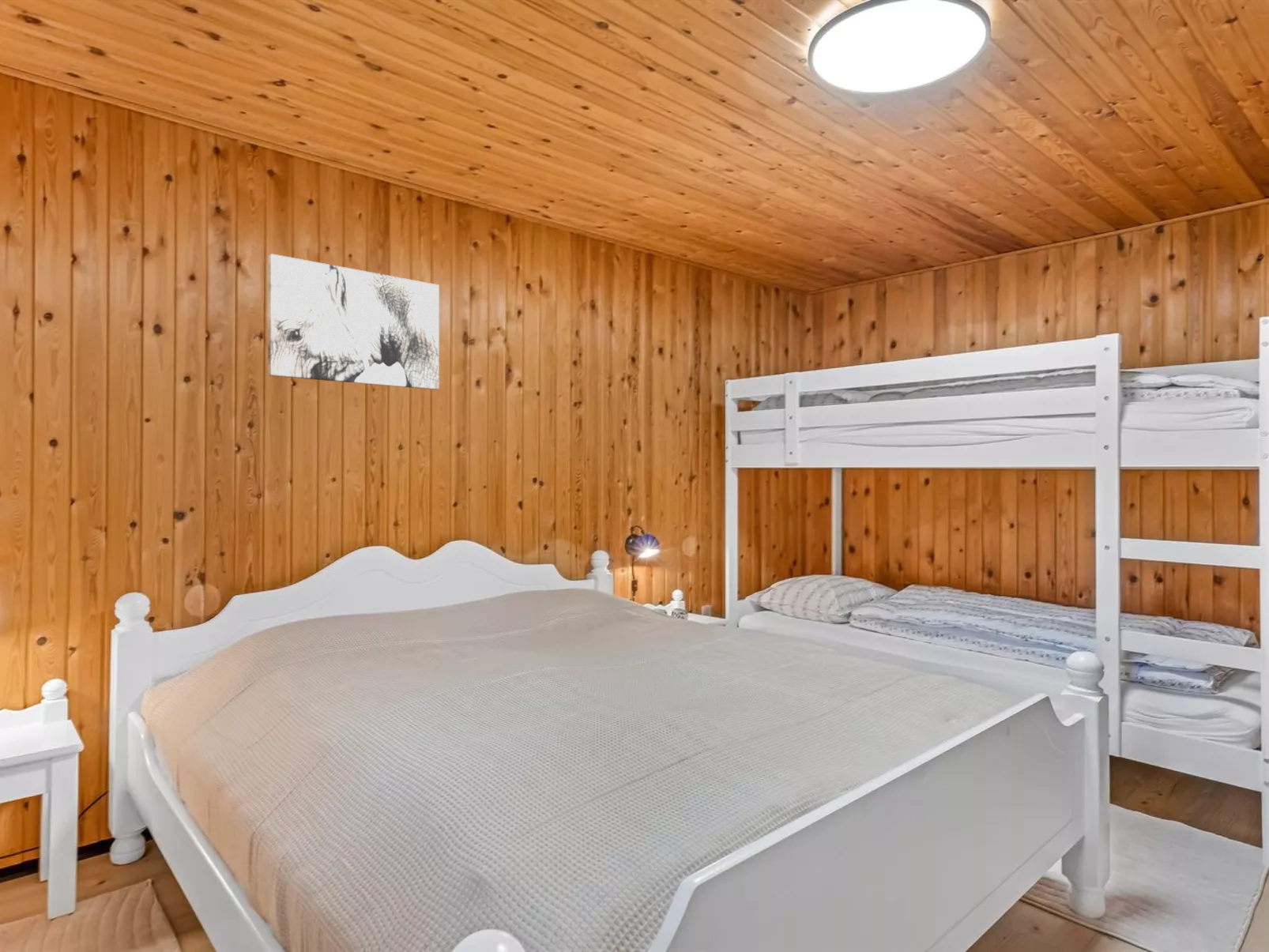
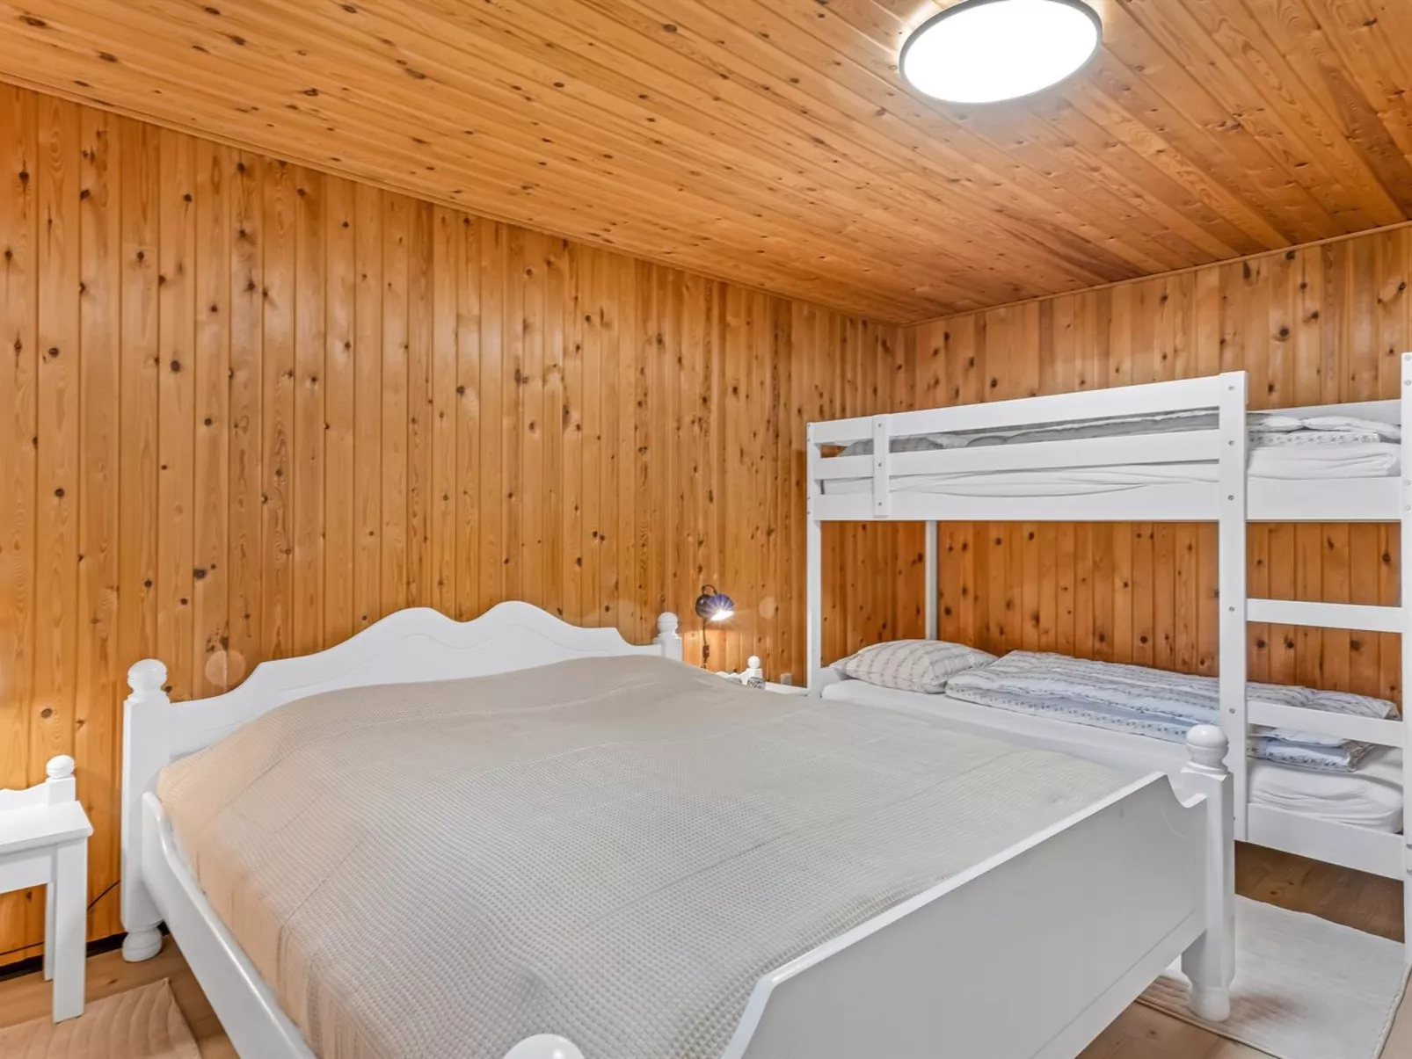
- wall art (359, 327)
